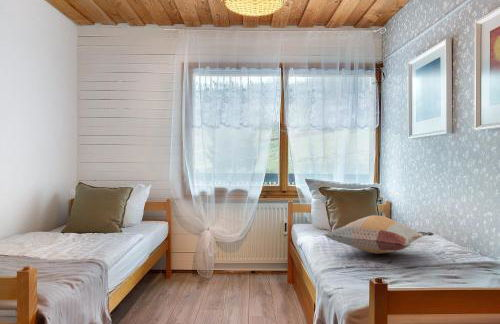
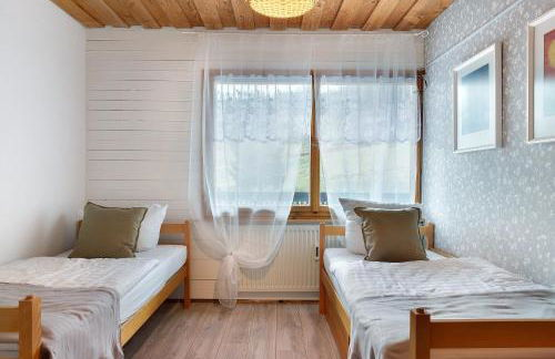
- decorative pillow (379, 234)
